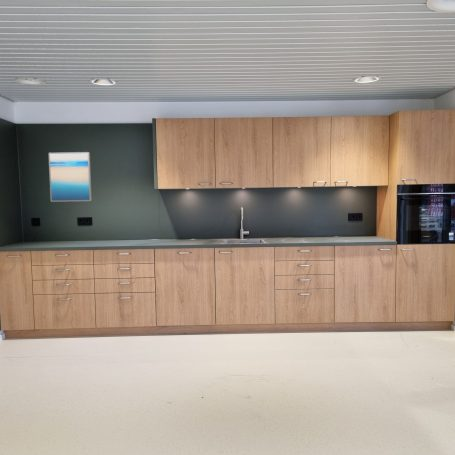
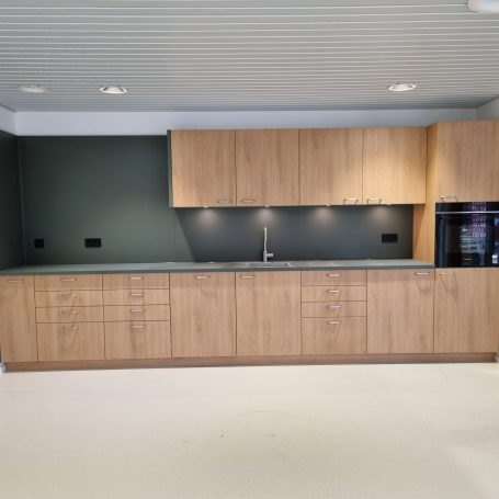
- wall art (70, 177)
